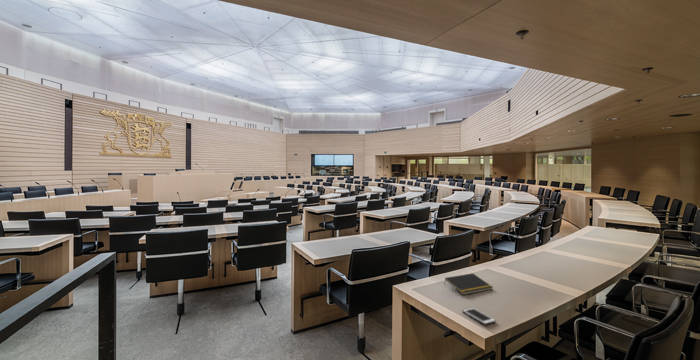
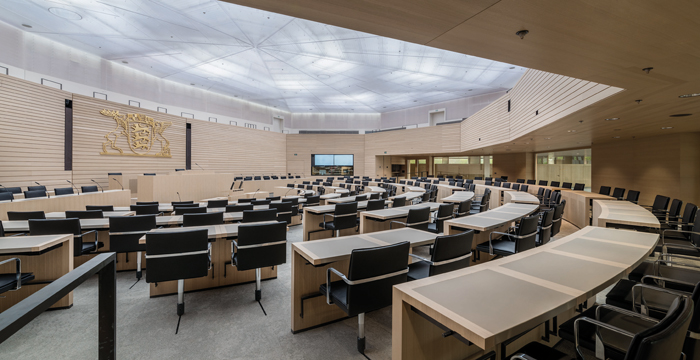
- cell phone (478, 315)
- notepad (468, 283)
